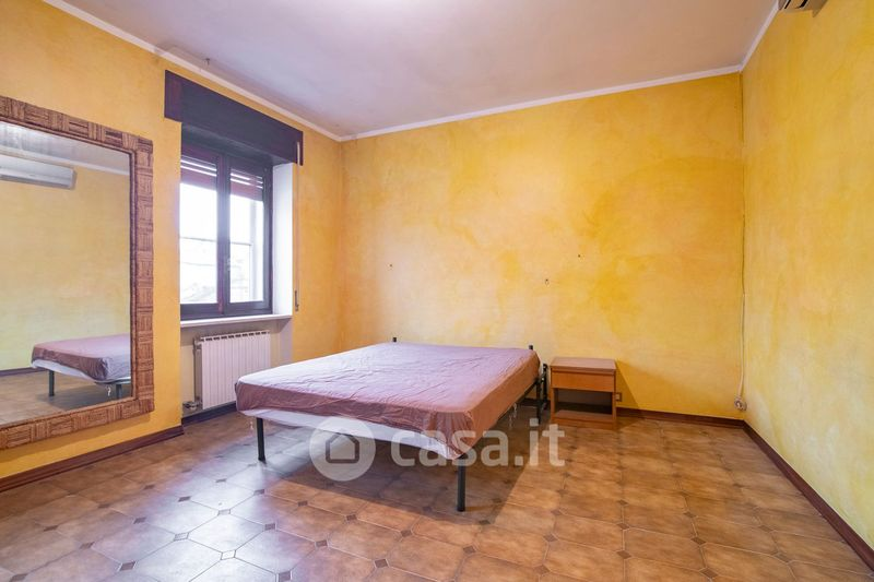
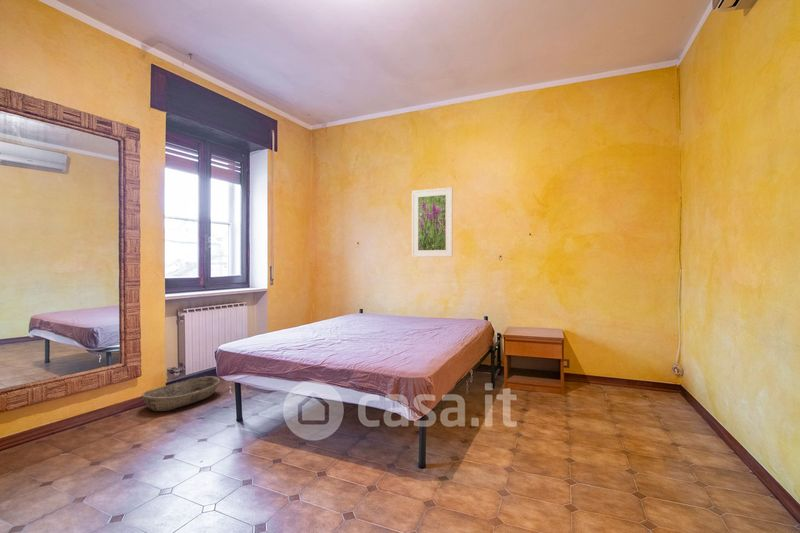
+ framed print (431, 223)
+ basket (183, 393)
